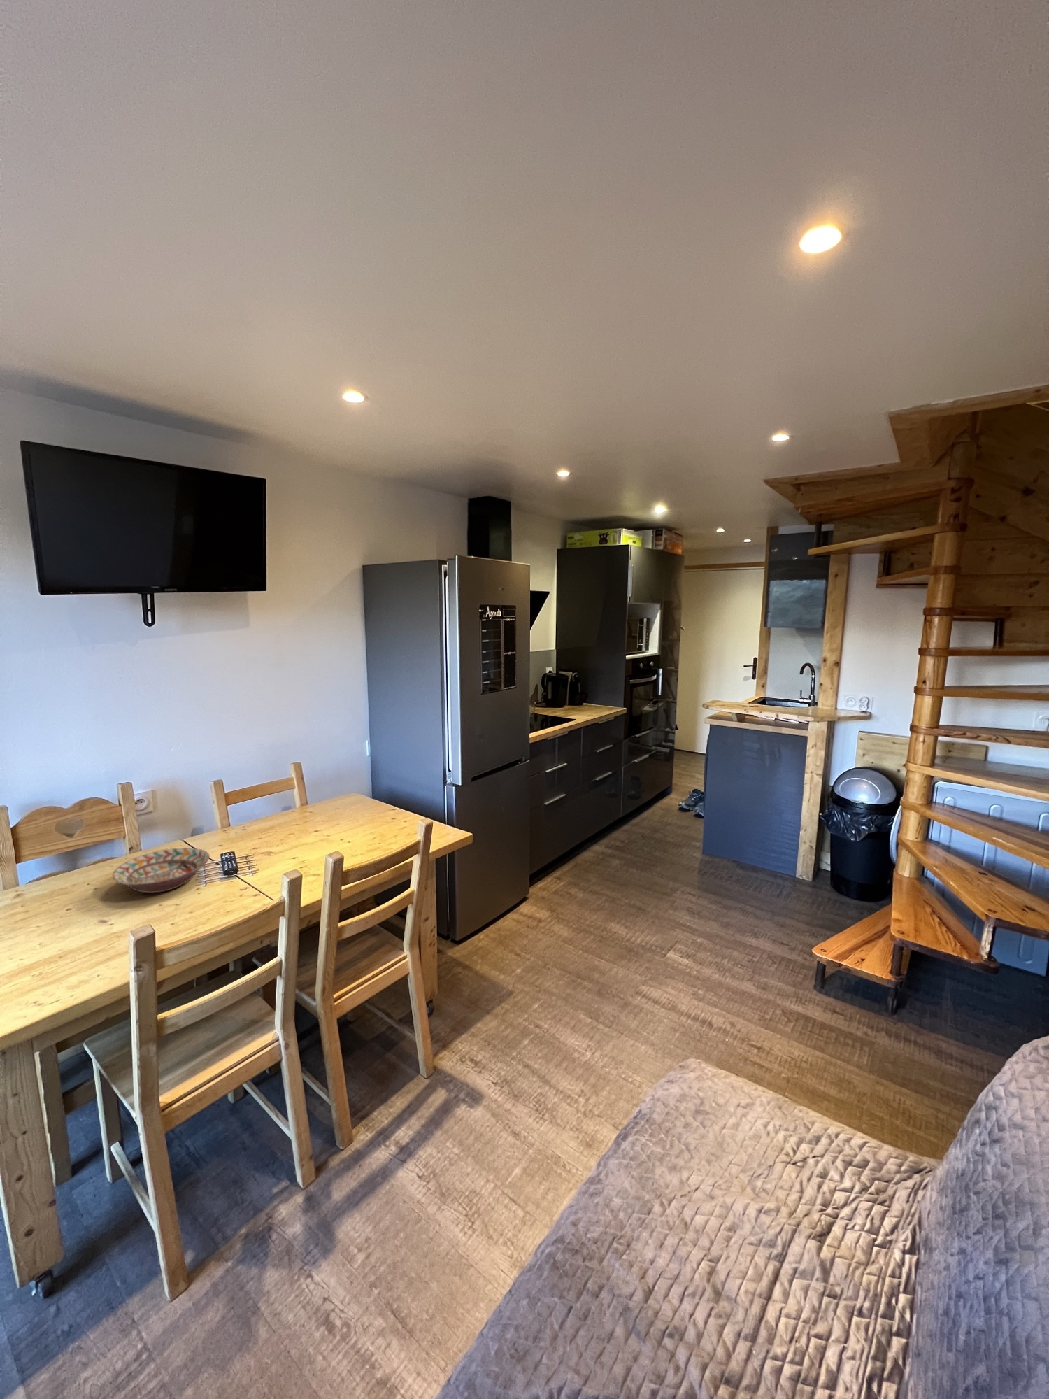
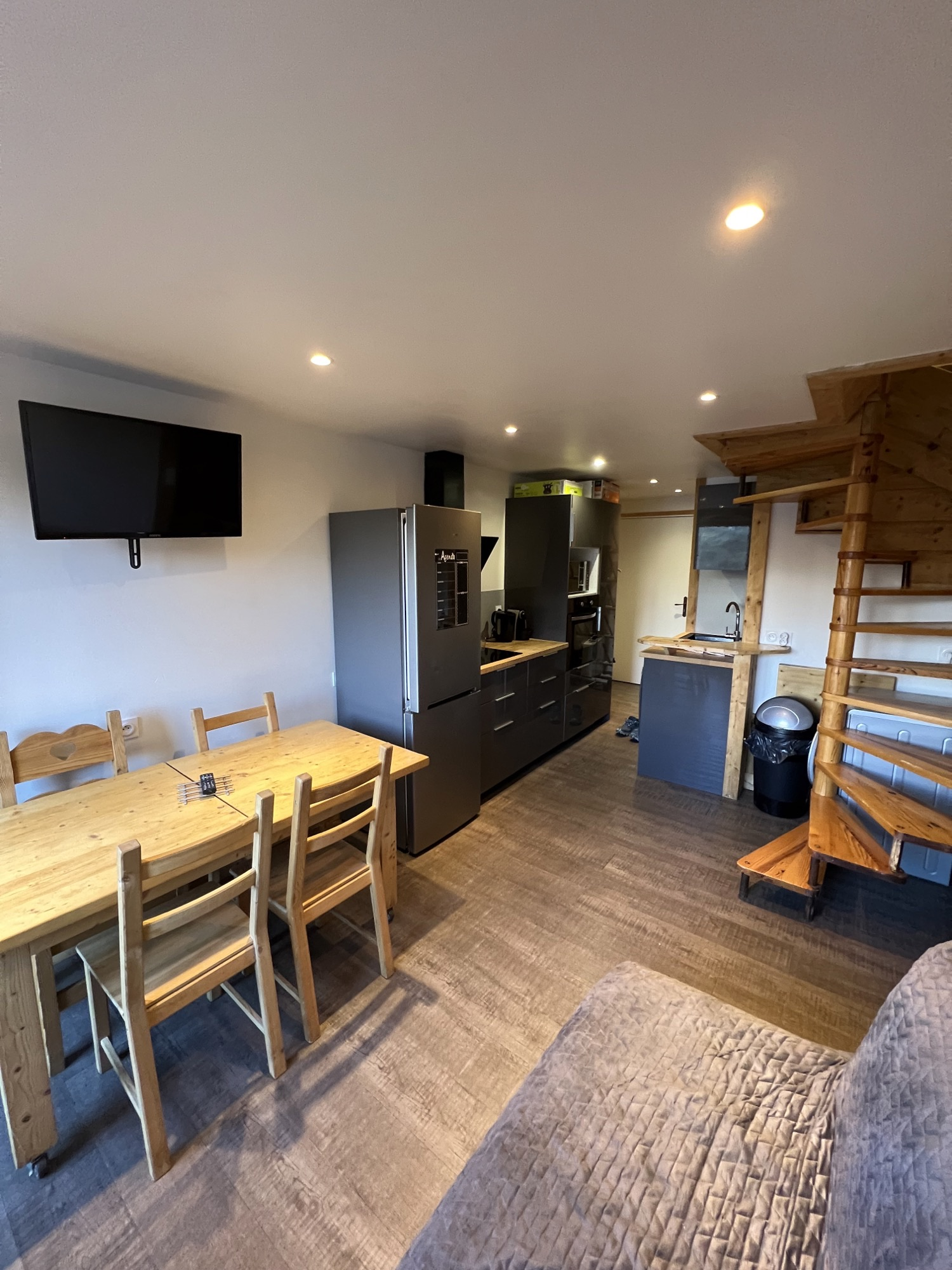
- decorative bowl (164, 874)
